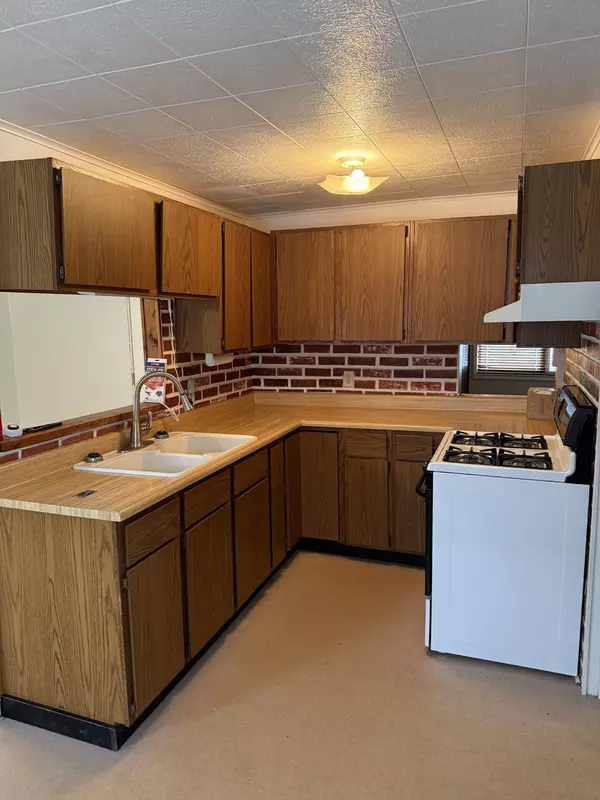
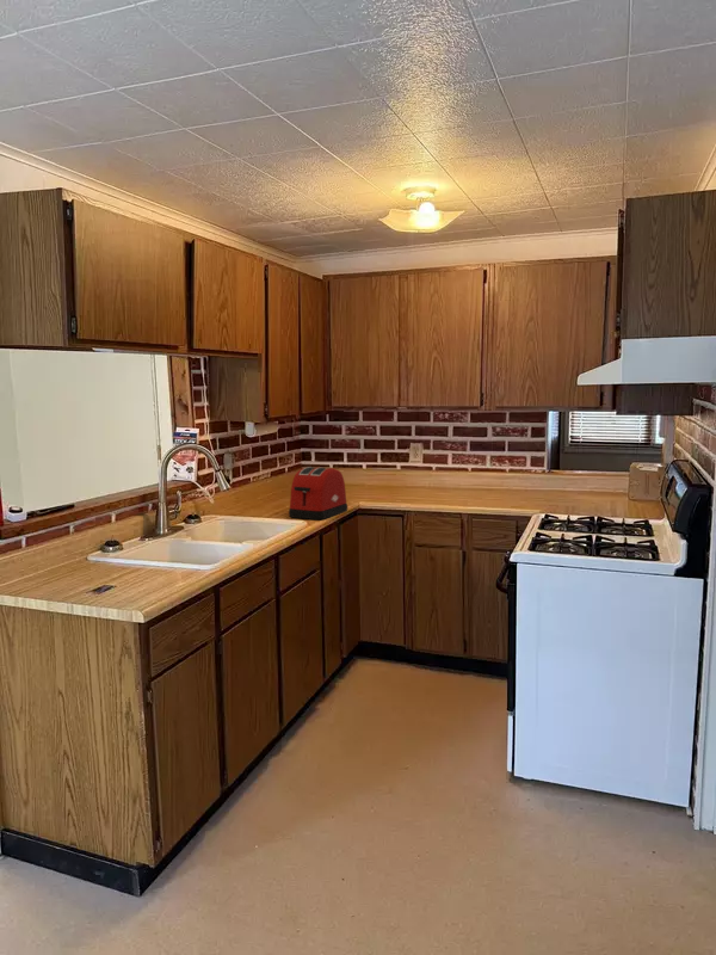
+ toaster (317, 491)
